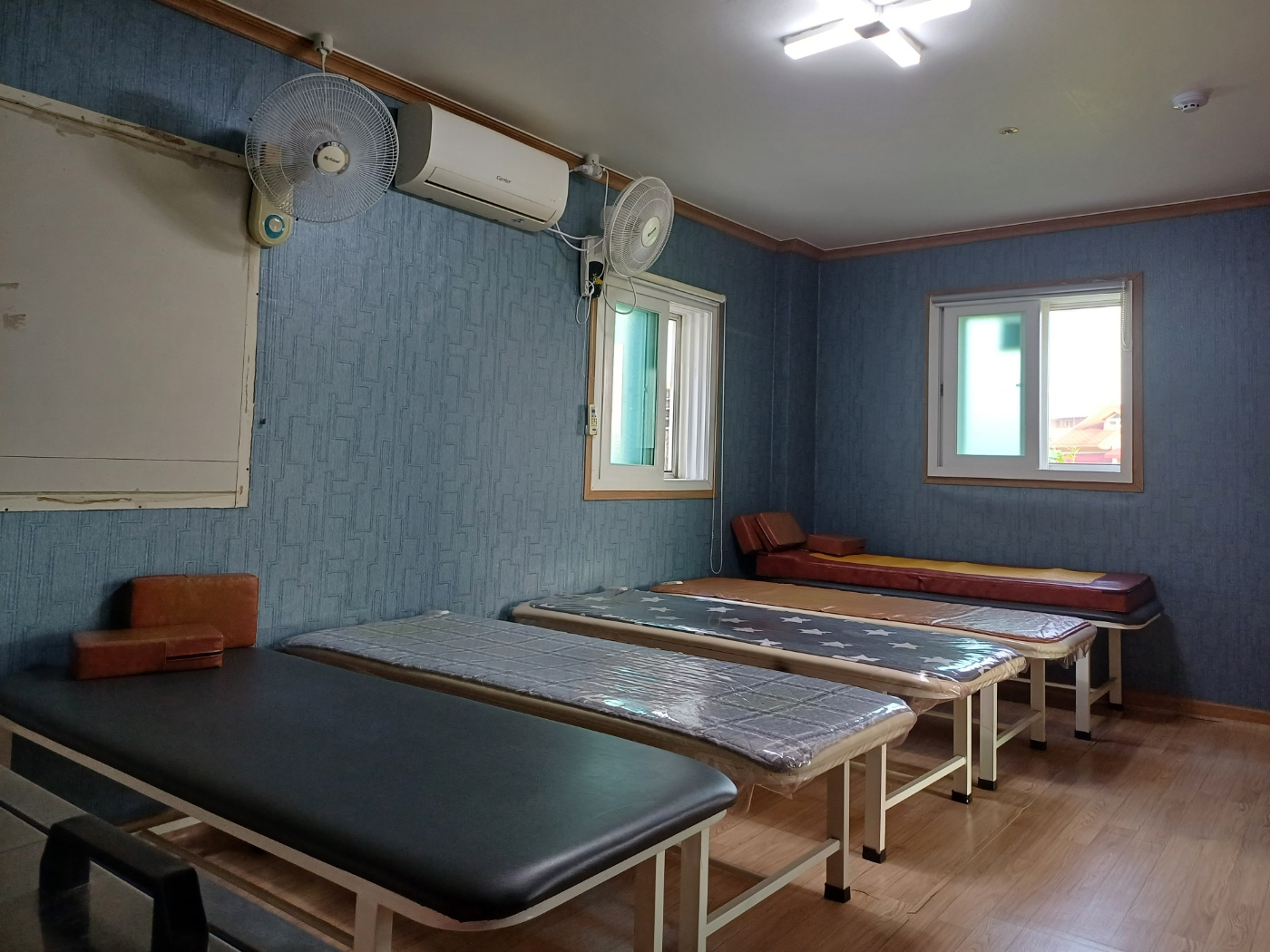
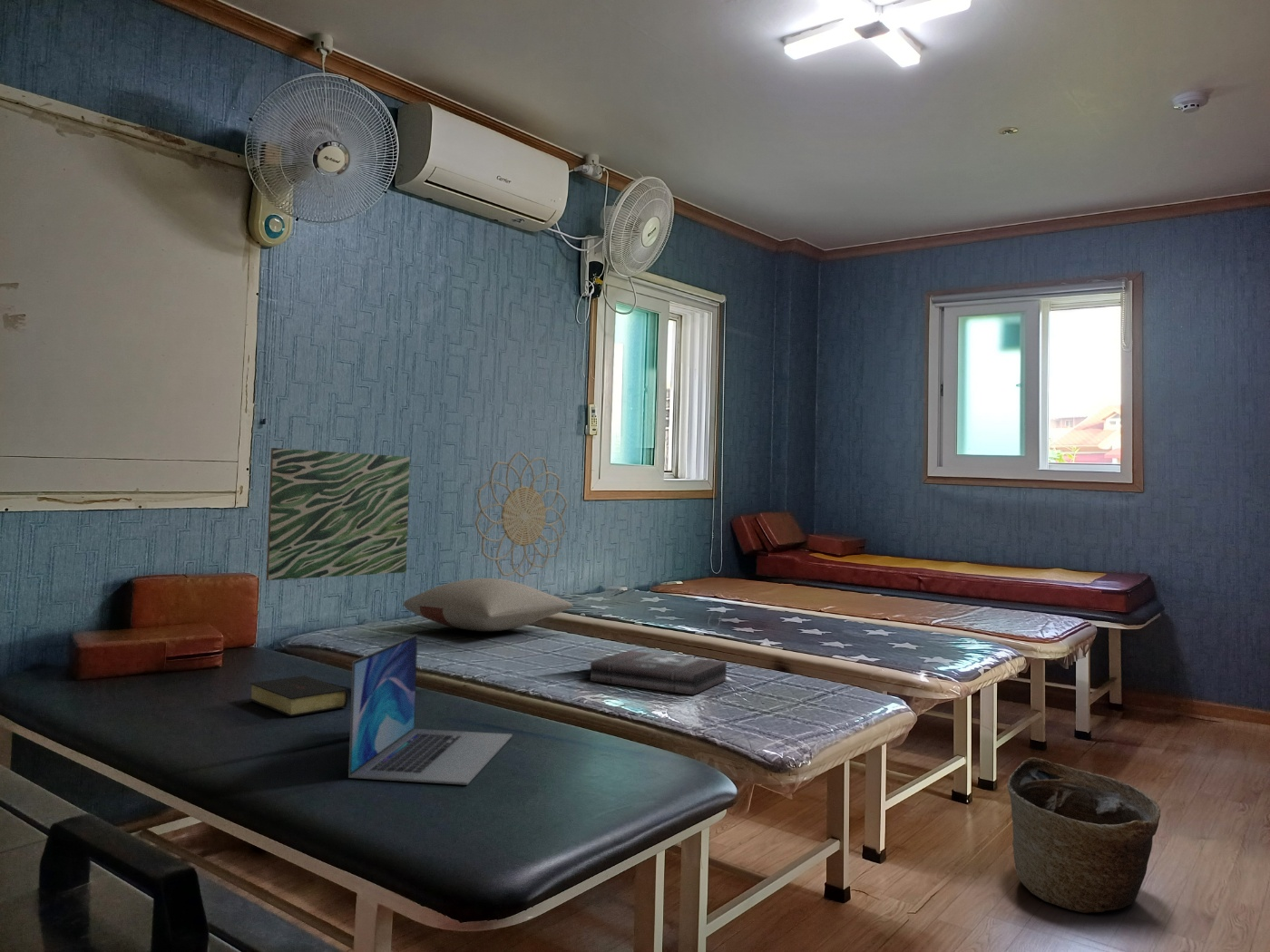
+ basket (1080, 835)
+ first aid kit (659, 671)
+ pillow (490, 605)
+ decorative wall piece (523, 514)
+ wall art (343, 514)
+ bible (293, 693)
+ laptop (415, 702)
